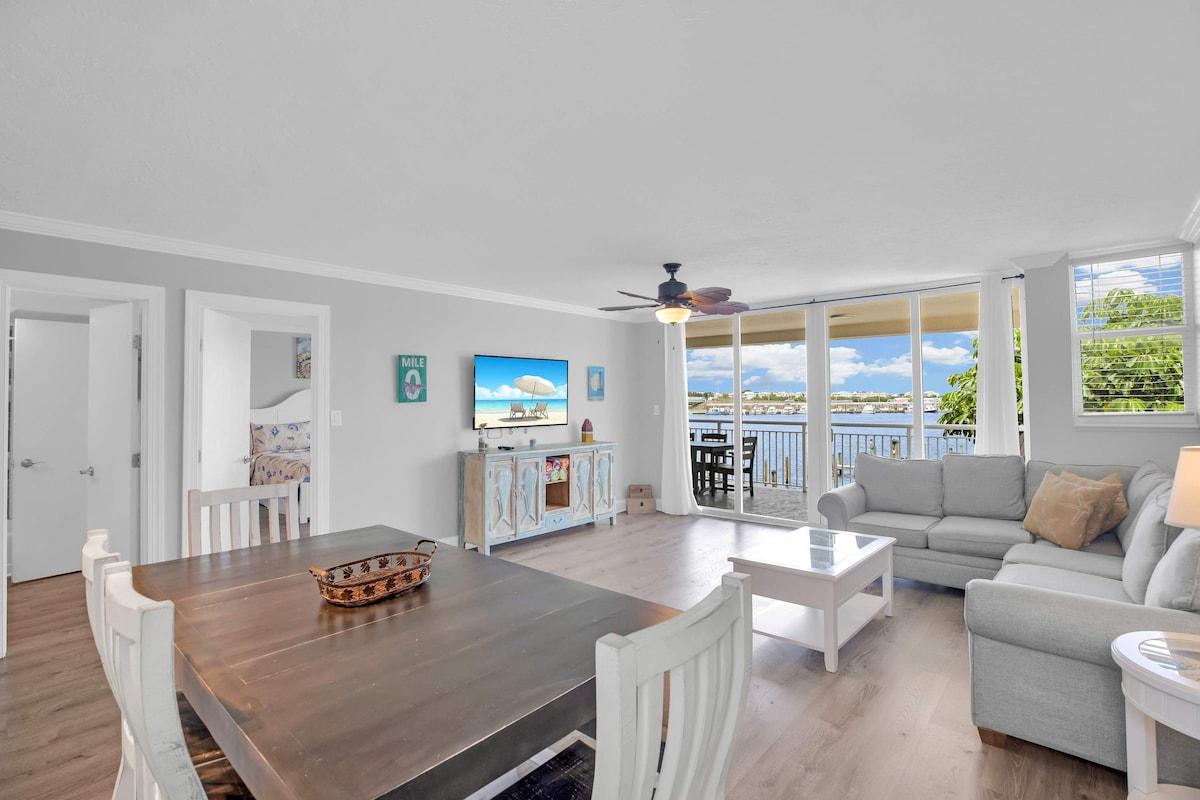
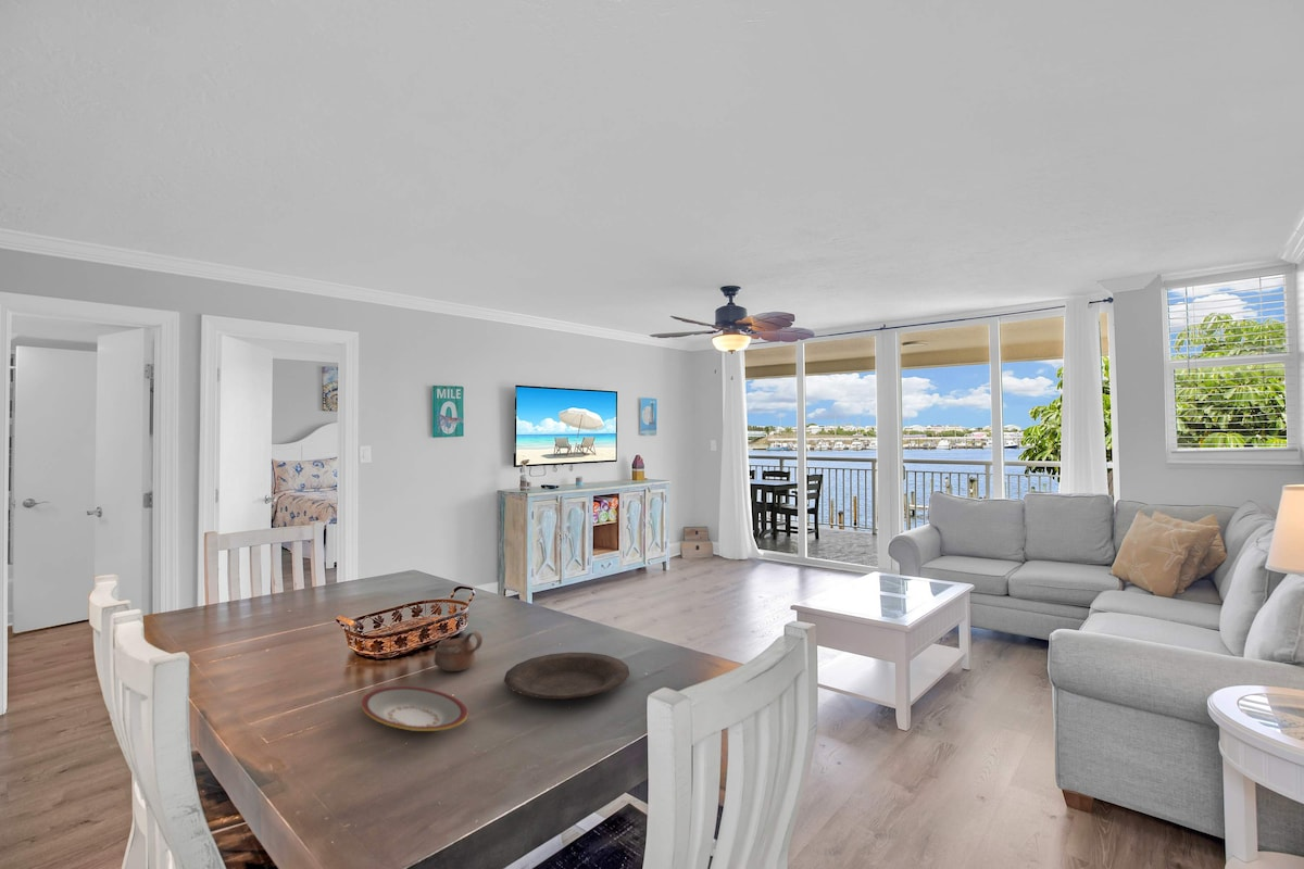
+ cup (456, 650)
+ plate (567, 678)
+ plate (413, 711)
